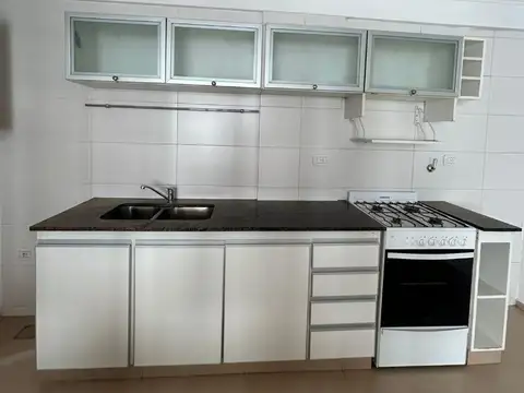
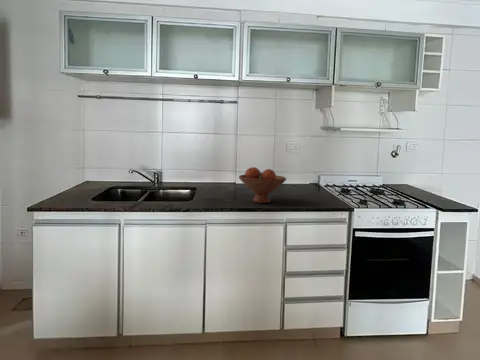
+ fruit bowl (262, 184)
